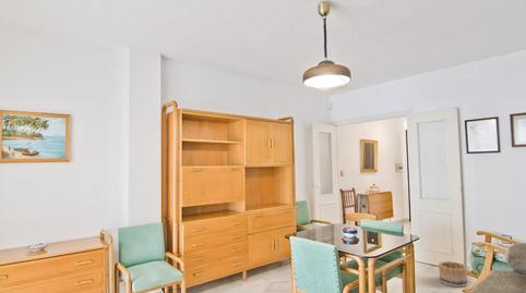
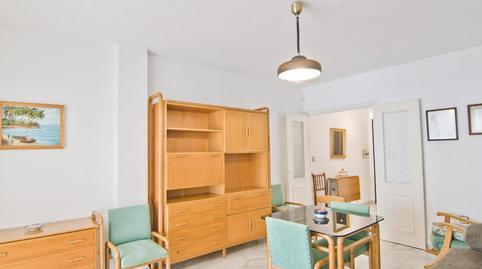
- basket (453, 273)
